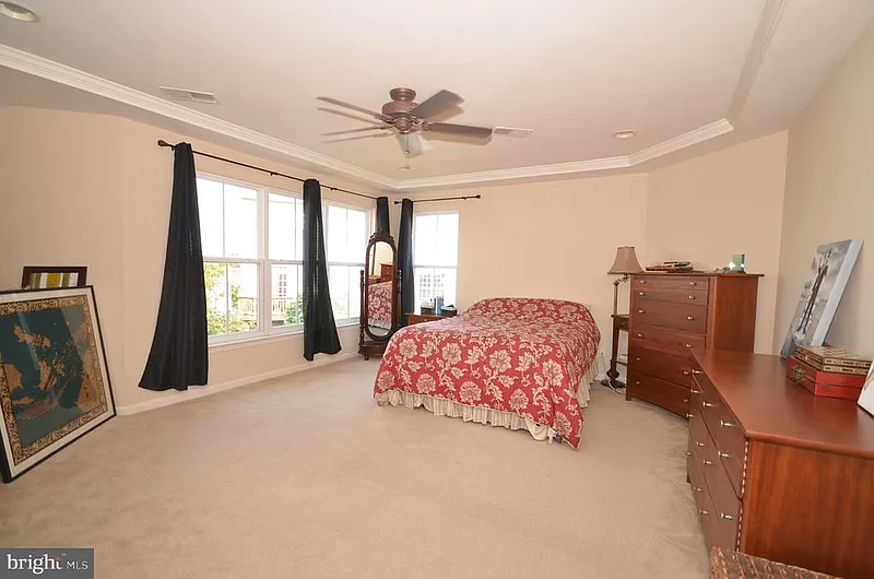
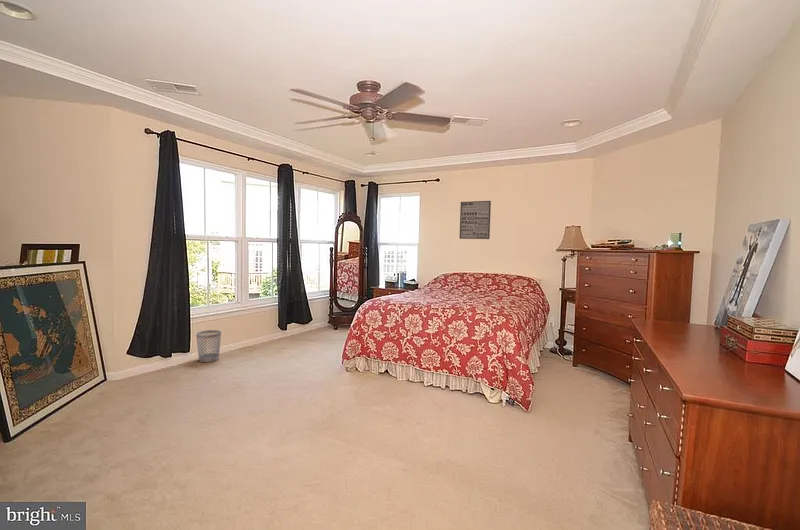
+ wall art (474, 220)
+ wastebasket (208, 346)
